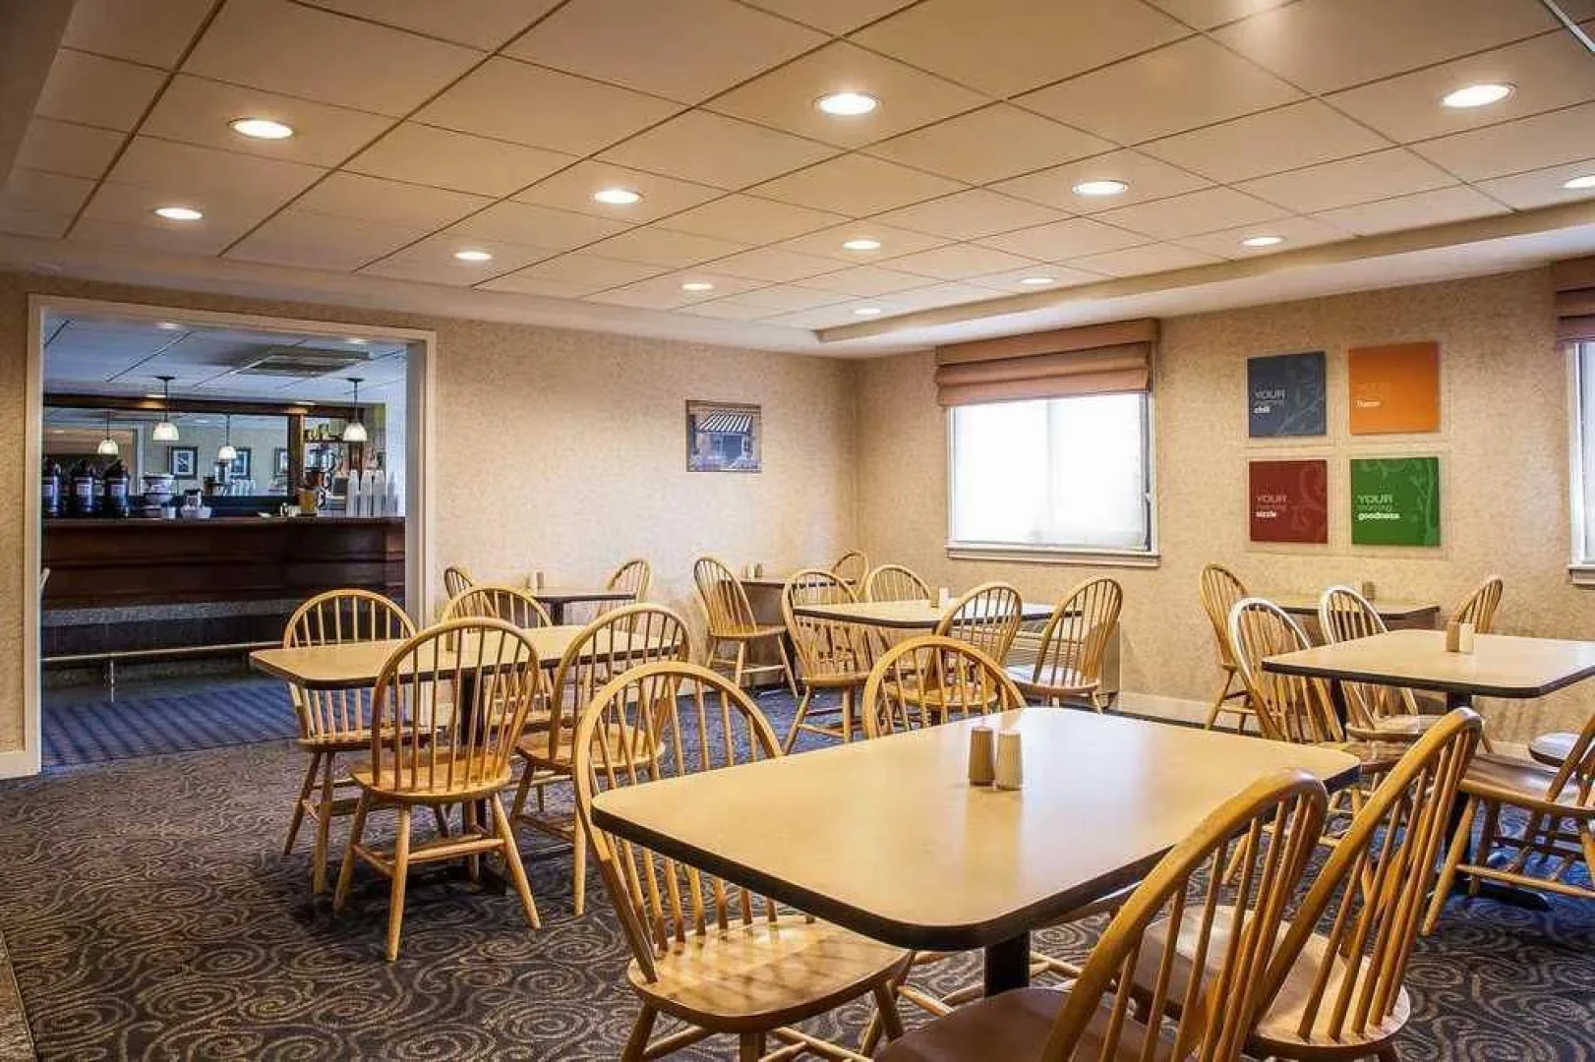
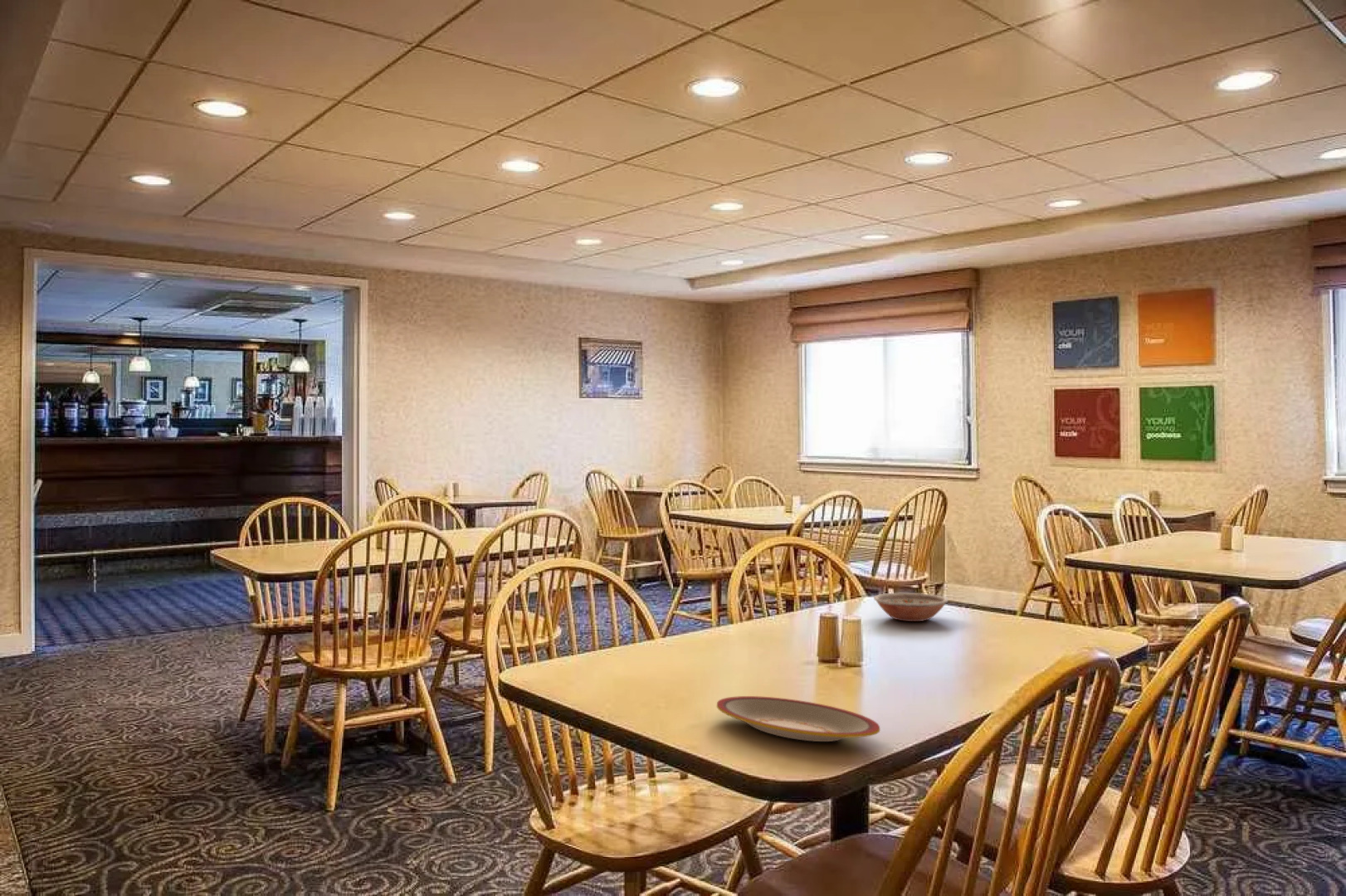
+ bowl (910, 608)
+ plate (794, 722)
